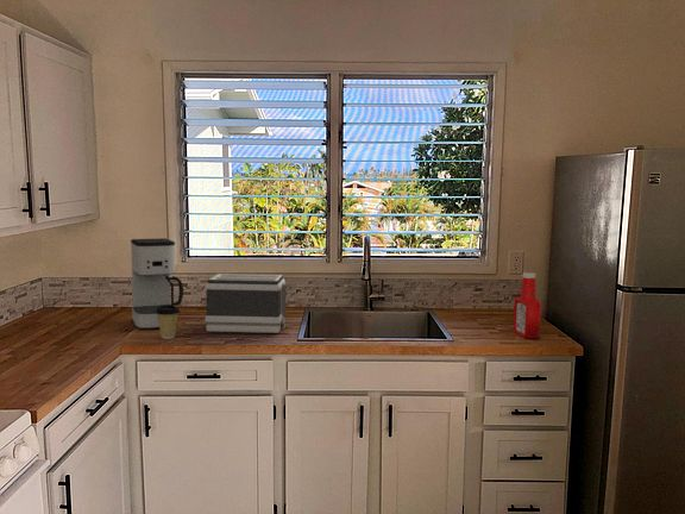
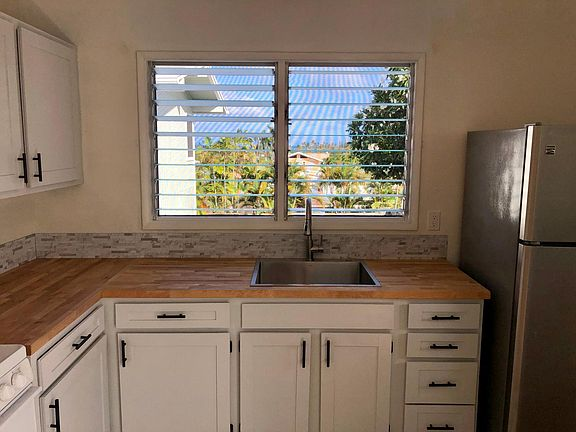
- coffee cup (168, 321)
- soap bottle (527, 303)
- coffee maker (157, 282)
- toaster (251, 302)
